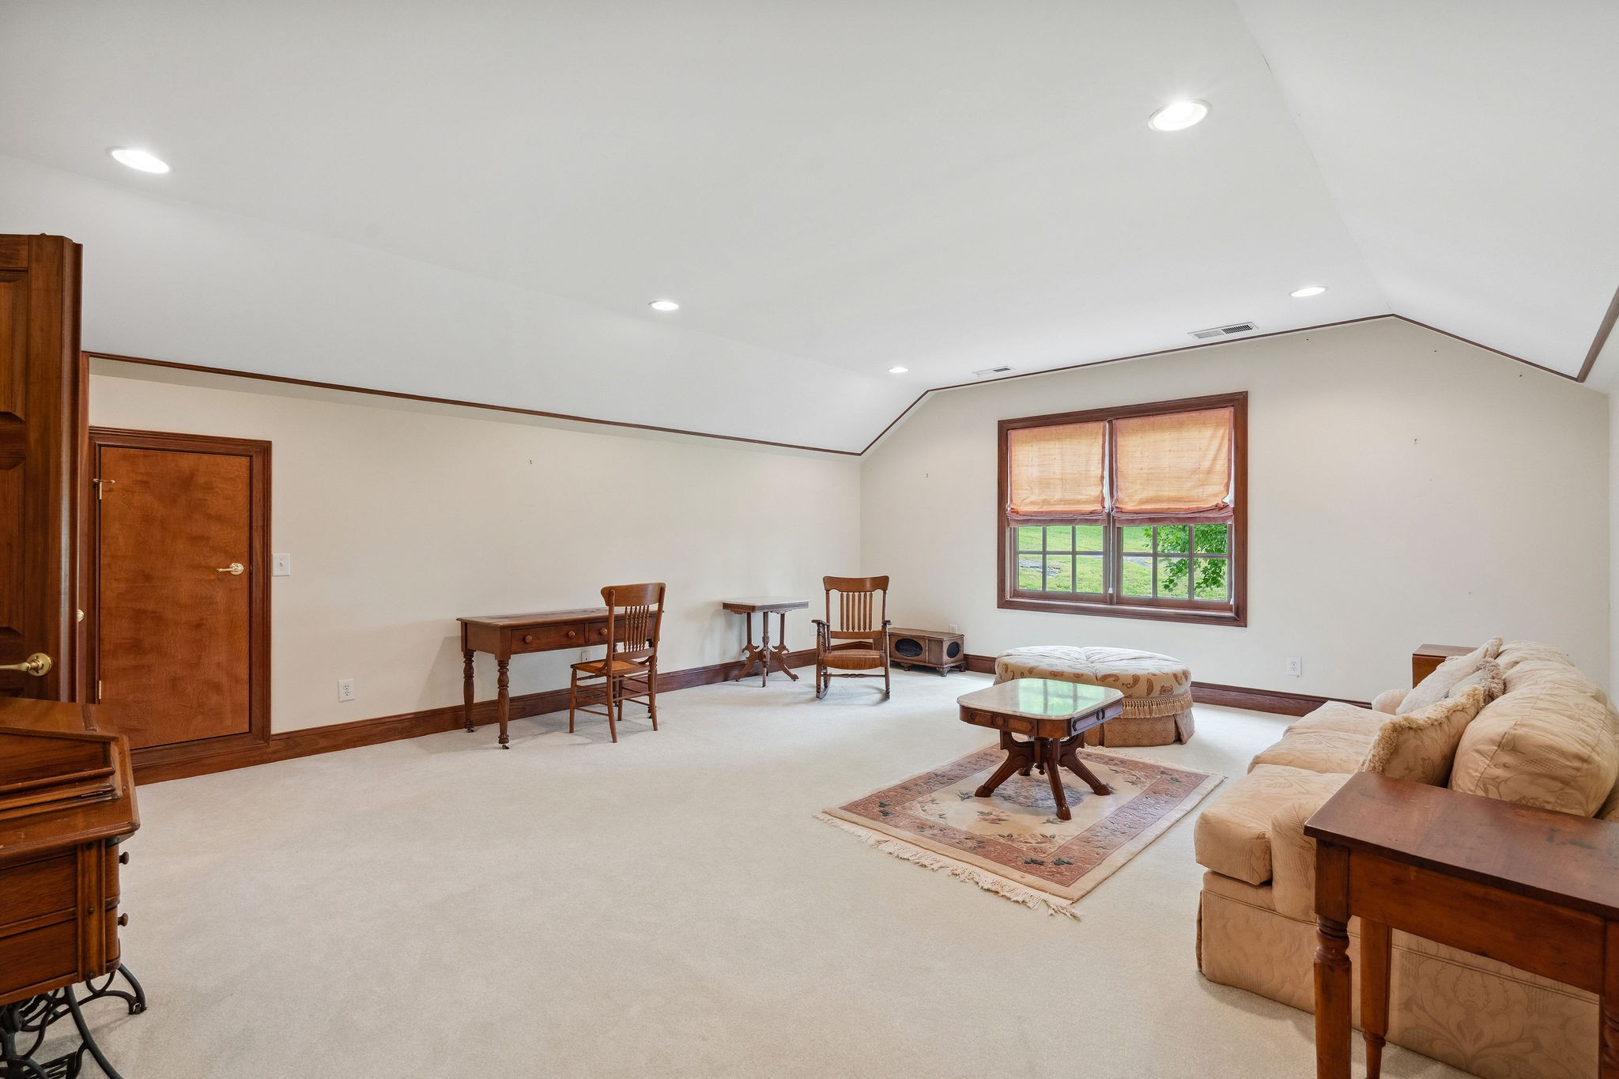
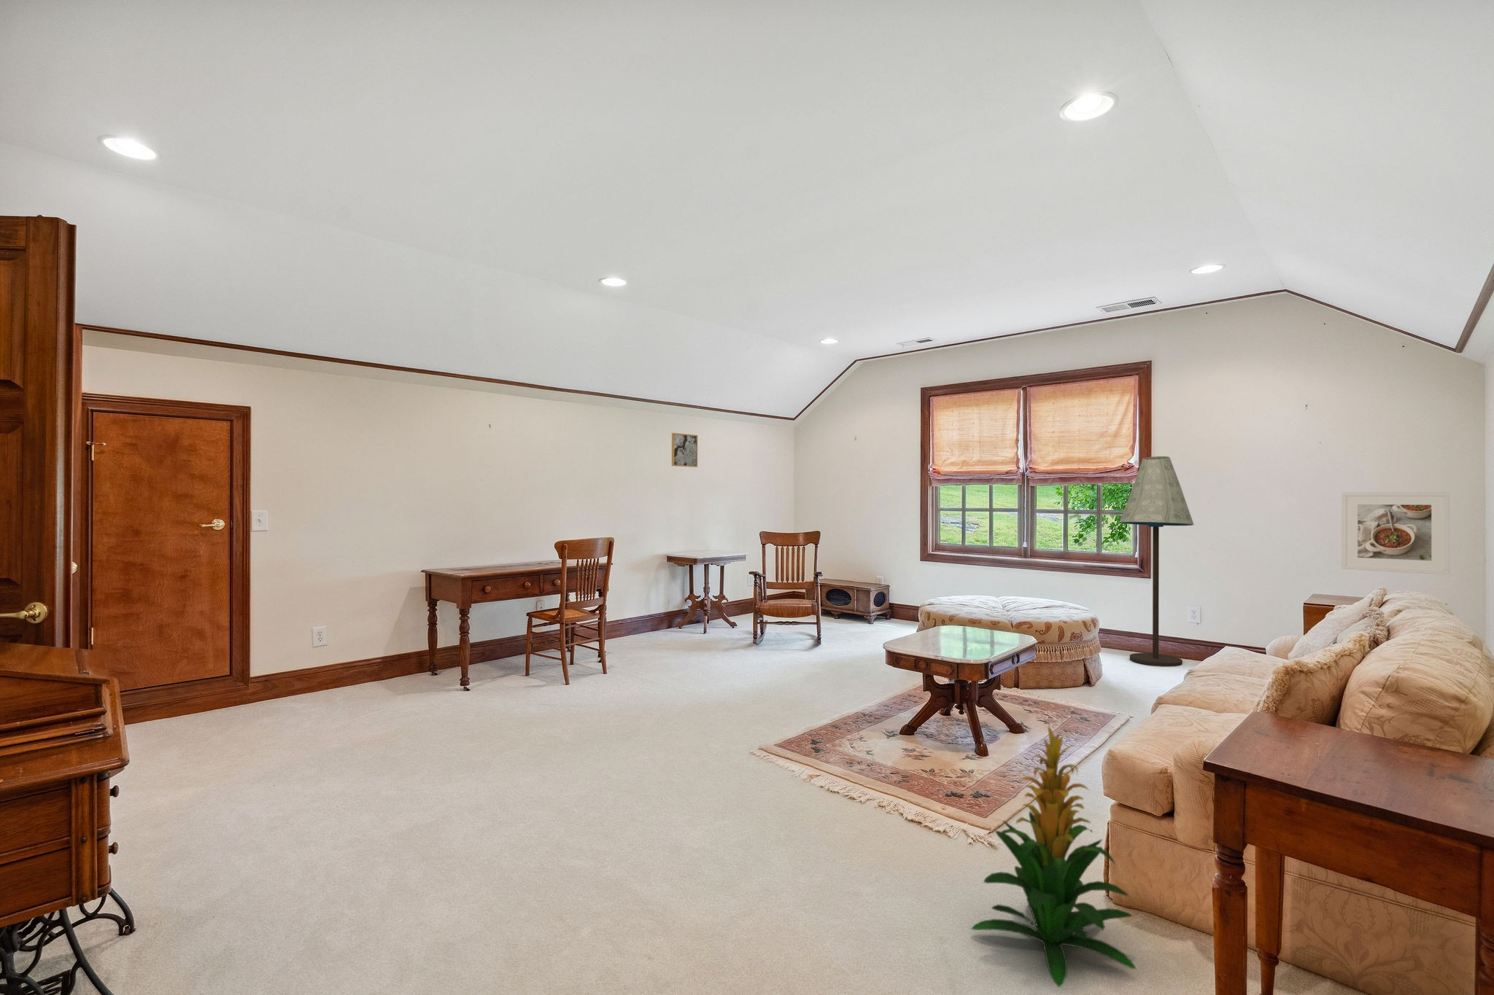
+ floor lamp (1155, 559)
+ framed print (1393, 532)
+ indoor plant (1051, 836)
+ wall art (684, 450)
